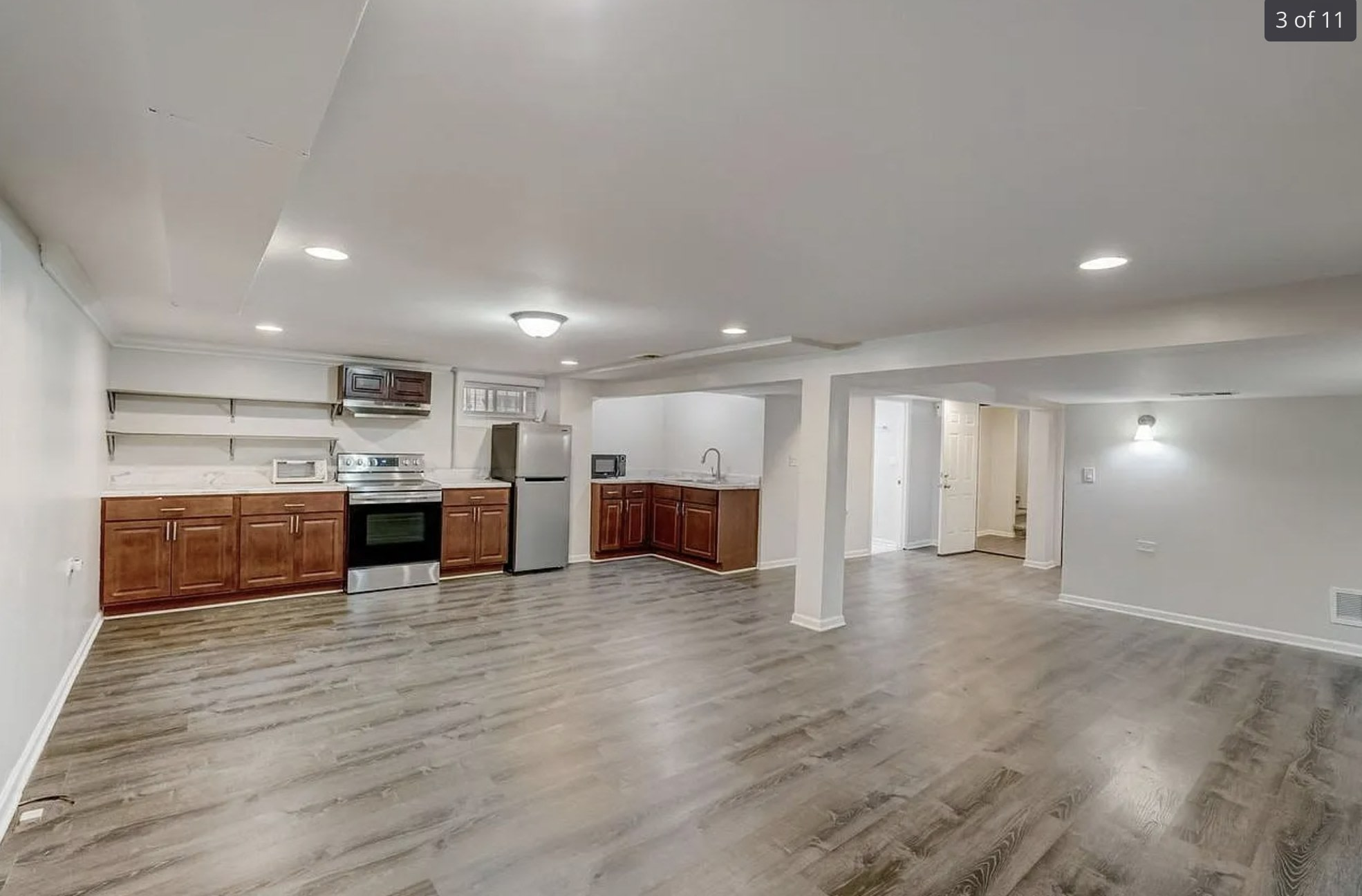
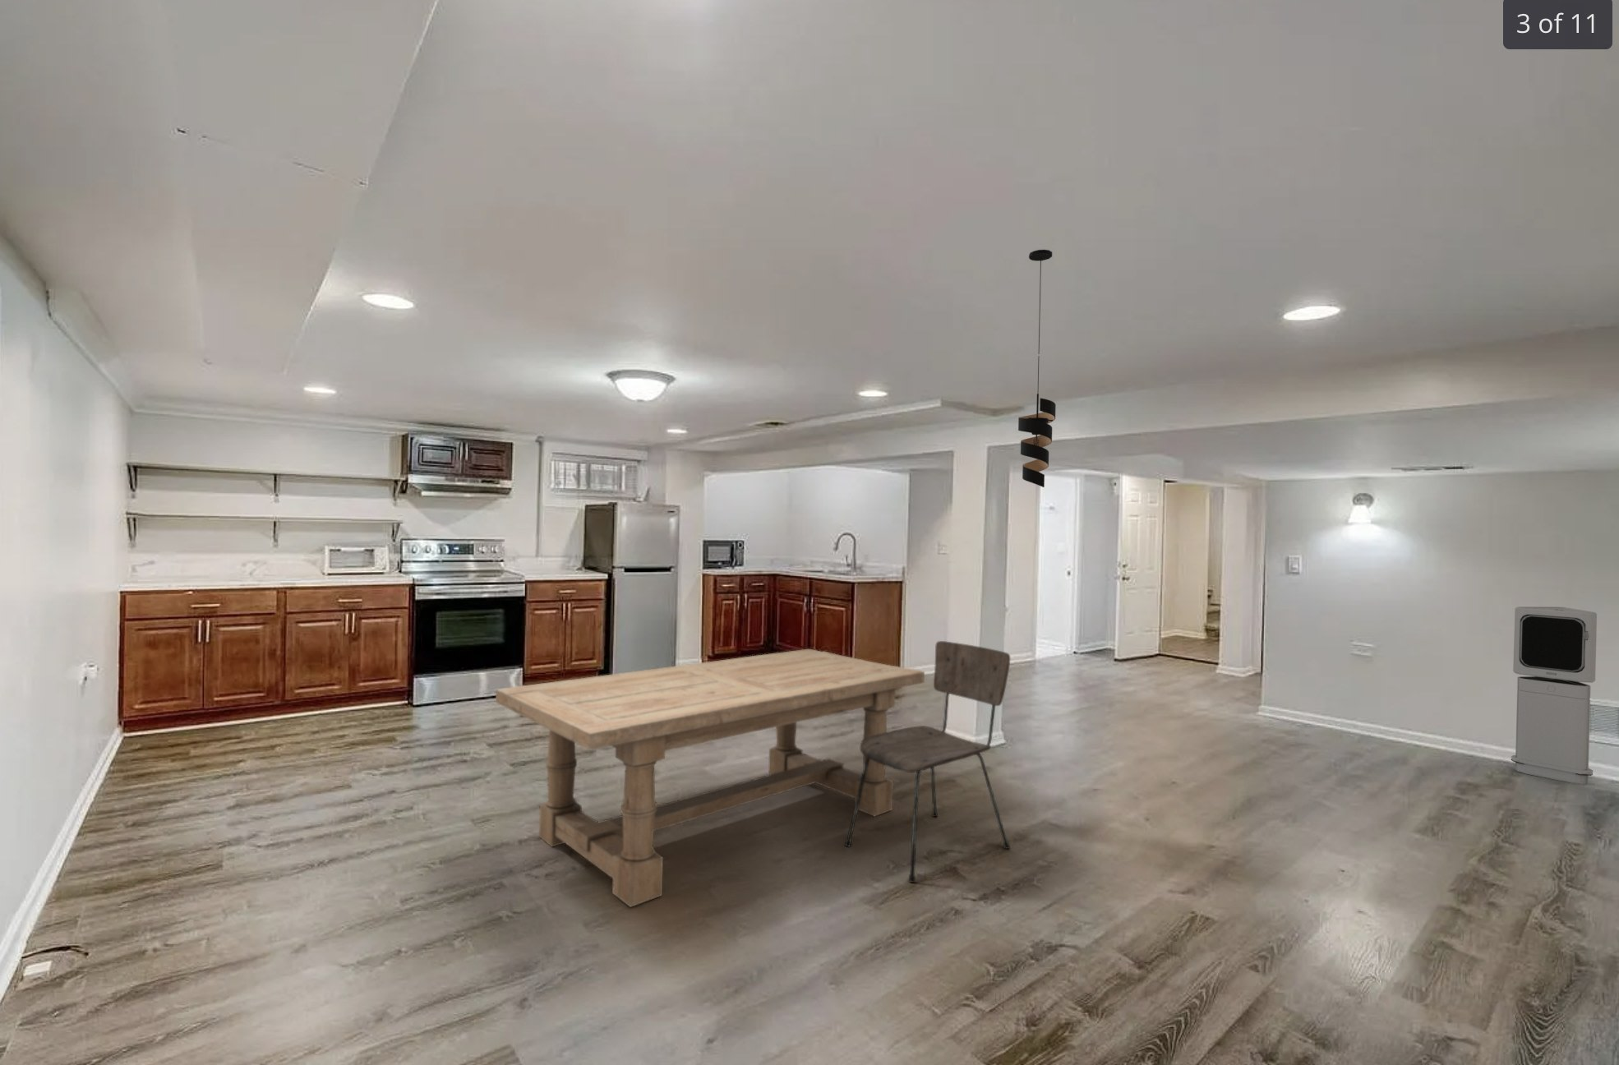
+ dining chair (928, 748)
+ pendant light (1038, 371)
+ dining table (726, 737)
+ air purifier (1555, 691)
